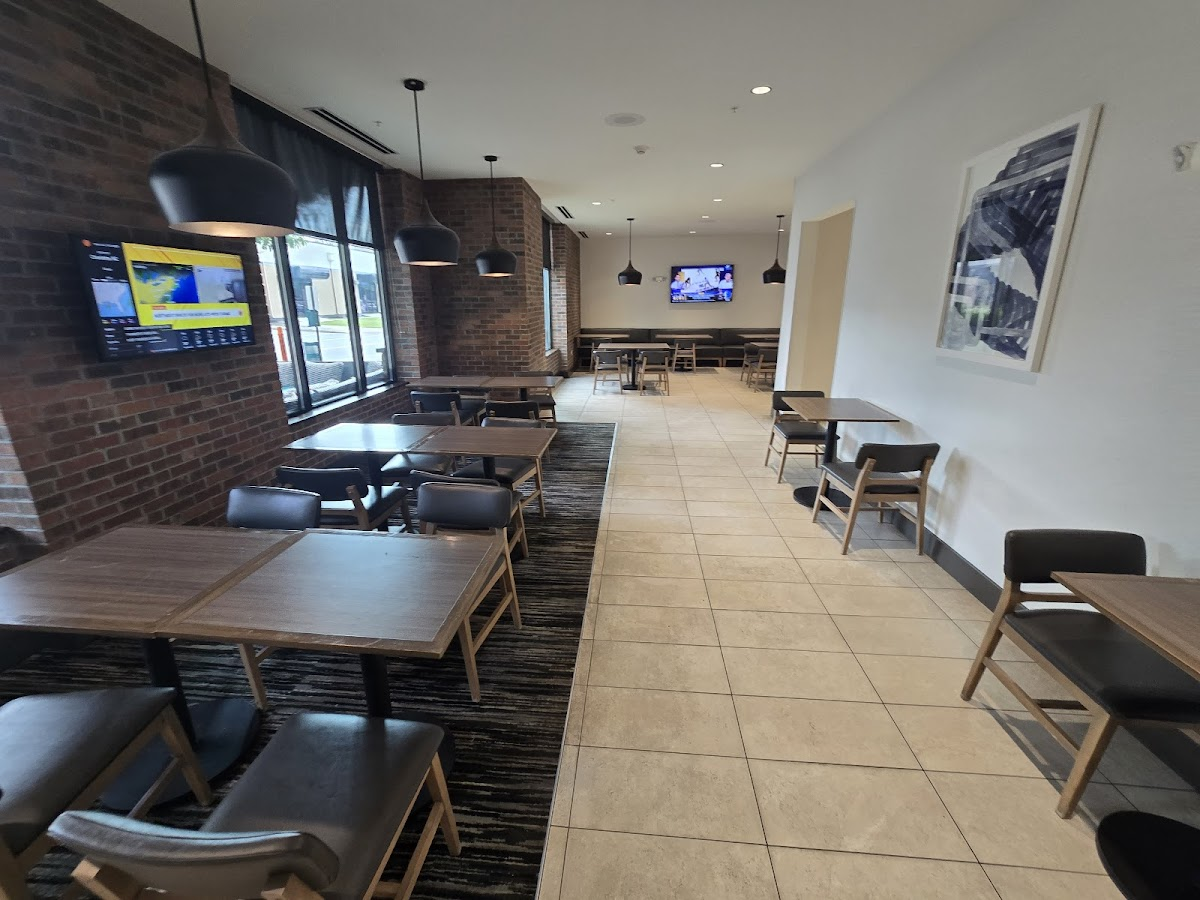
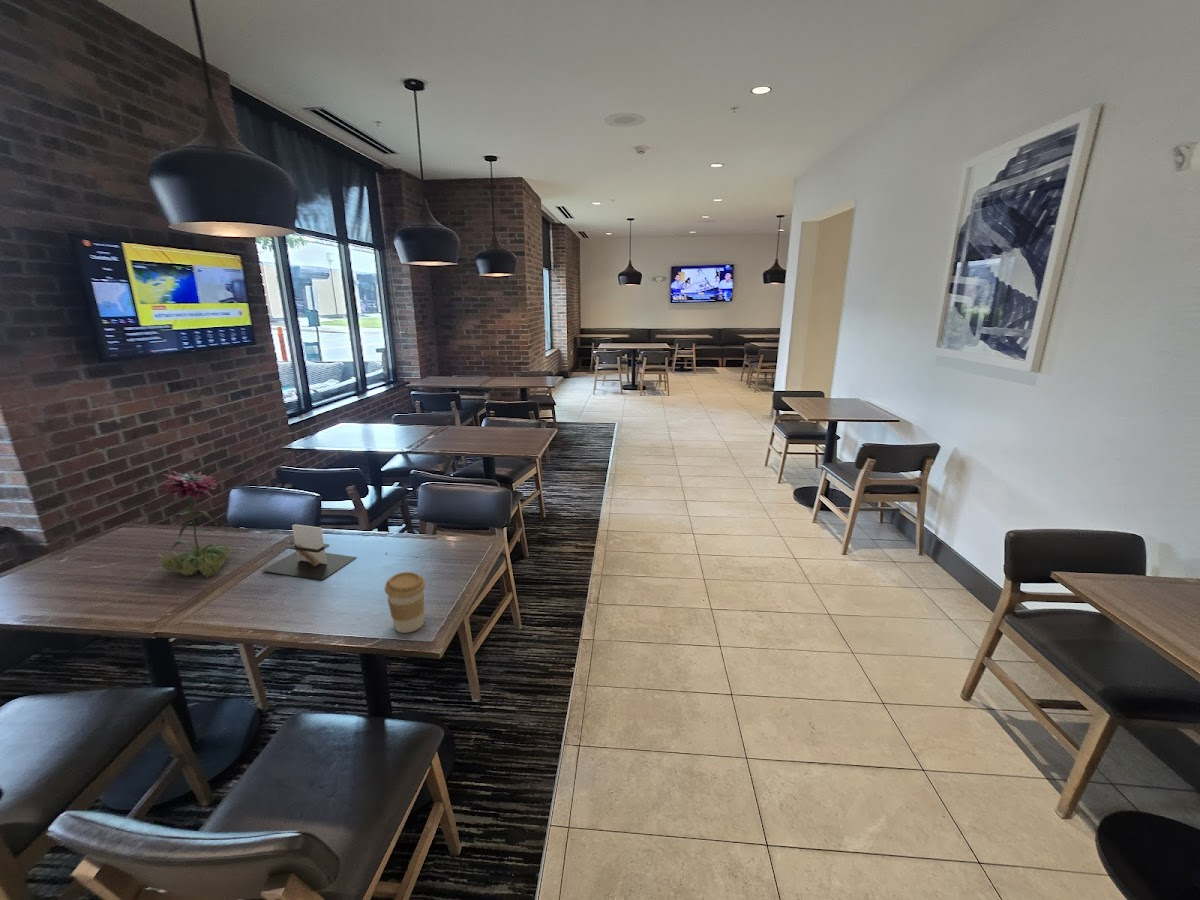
+ flower (192, 520)
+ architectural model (307, 546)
+ coffee cup (406, 601)
